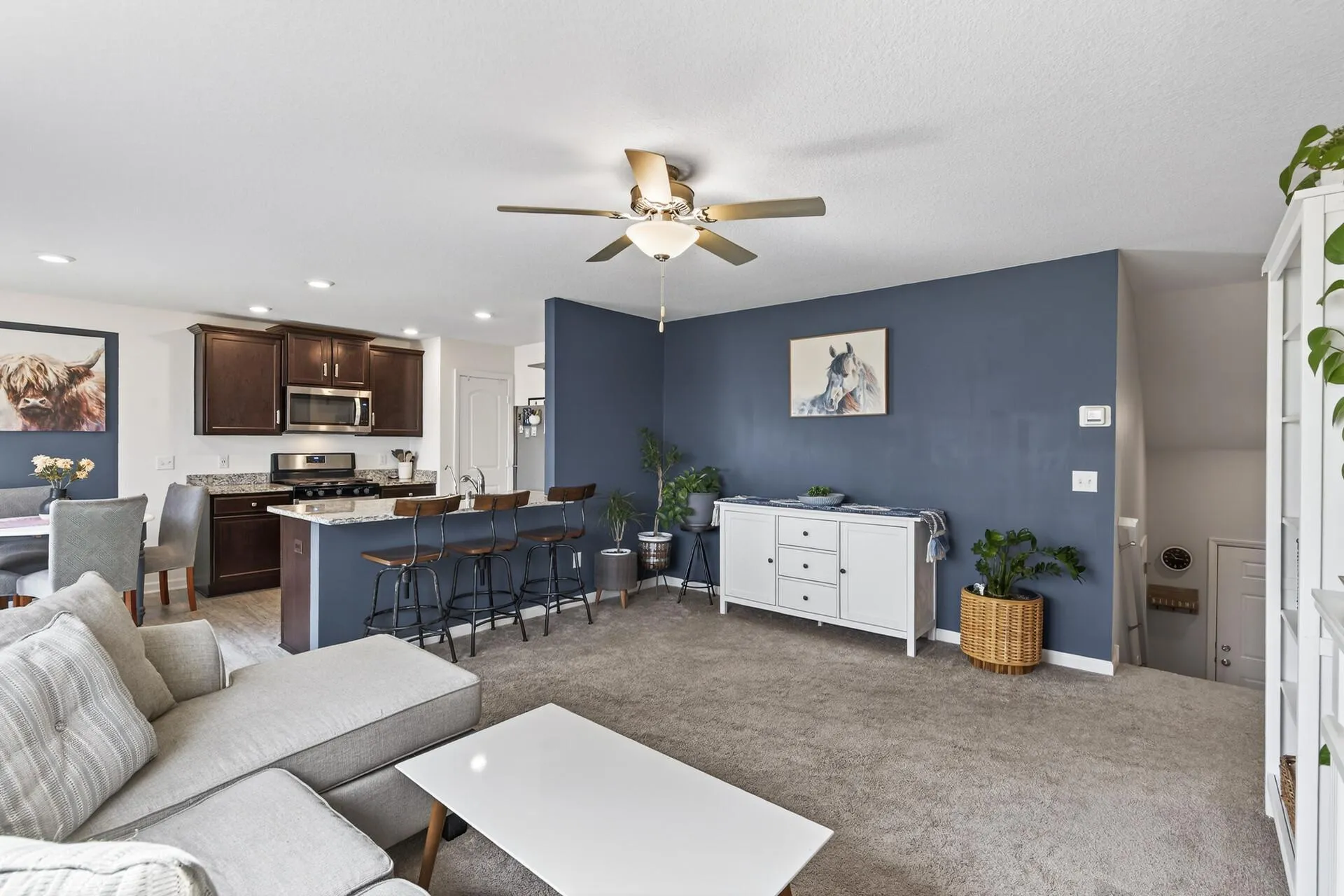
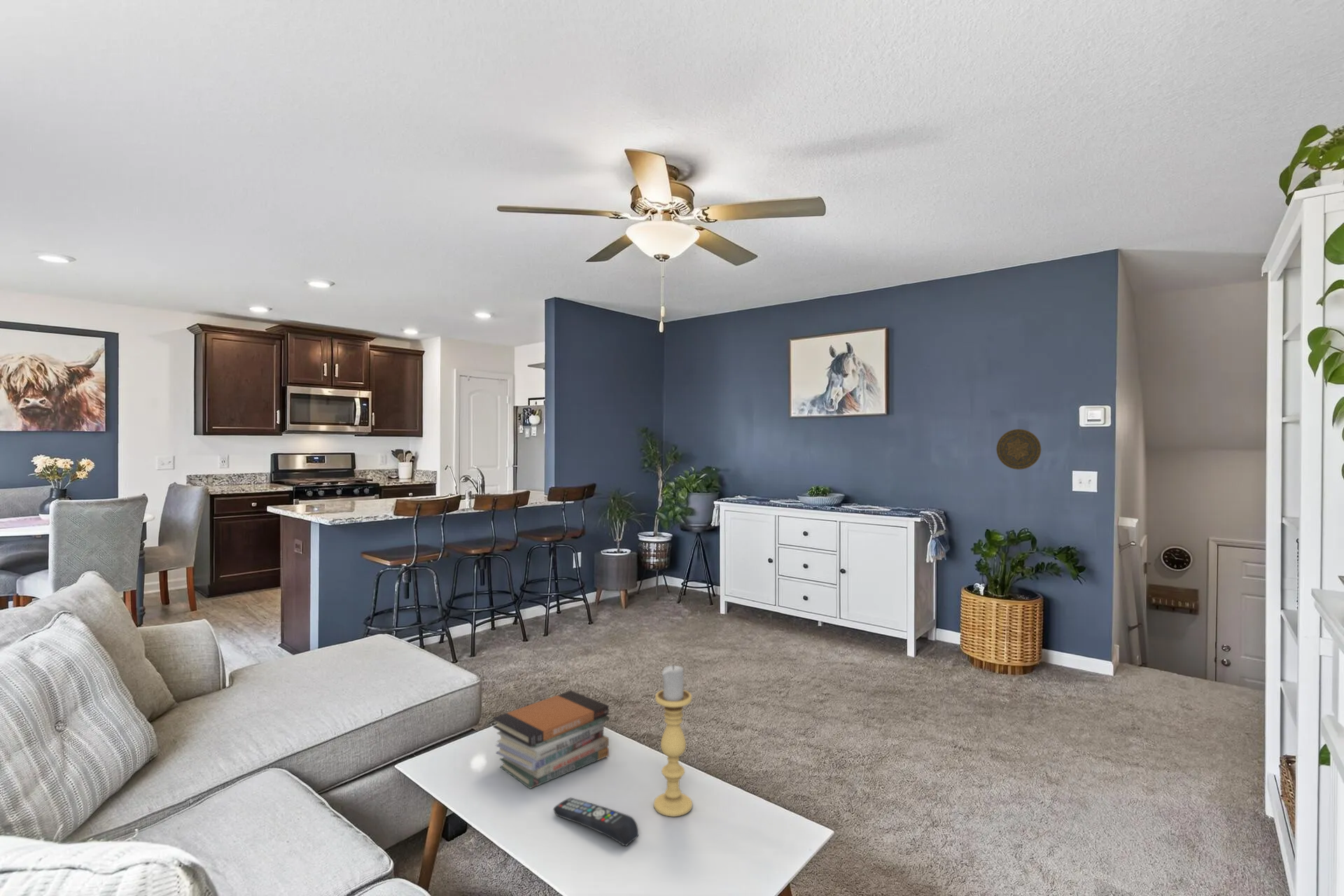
+ remote control (595, 818)
+ candle holder (673, 735)
+ decorative plate (1018, 449)
+ book stack (552, 736)
